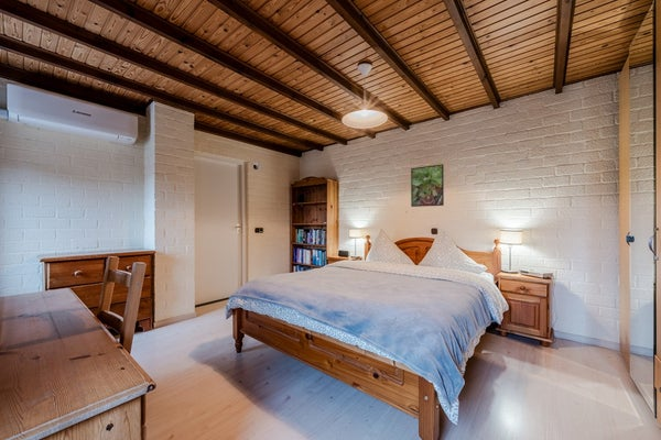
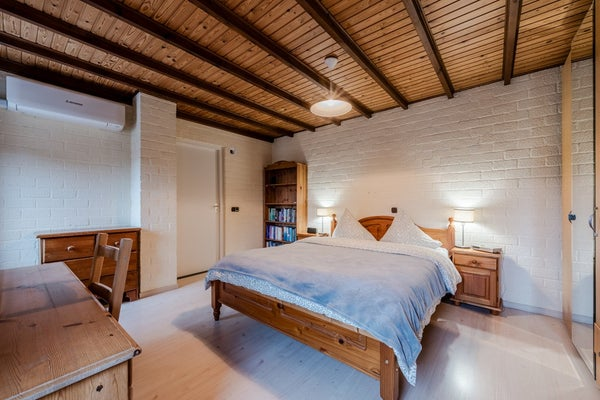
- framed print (426, 186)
